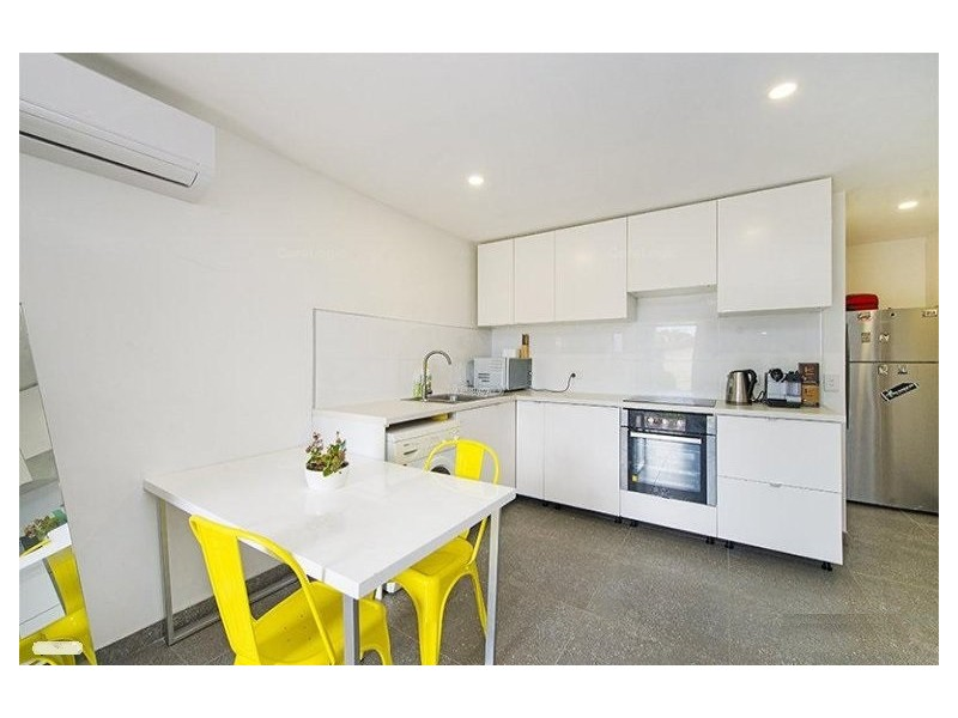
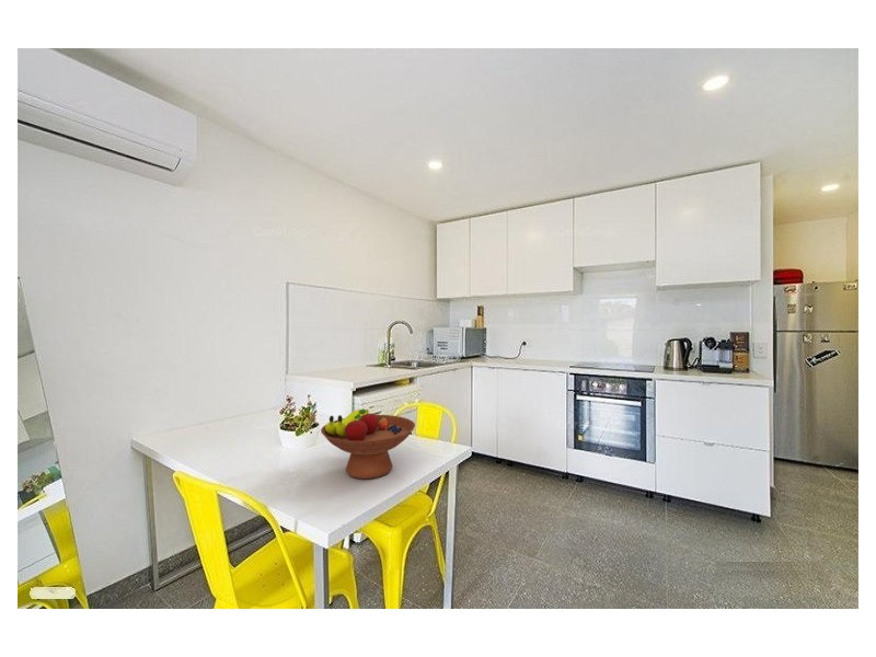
+ fruit bowl (369, 439)
